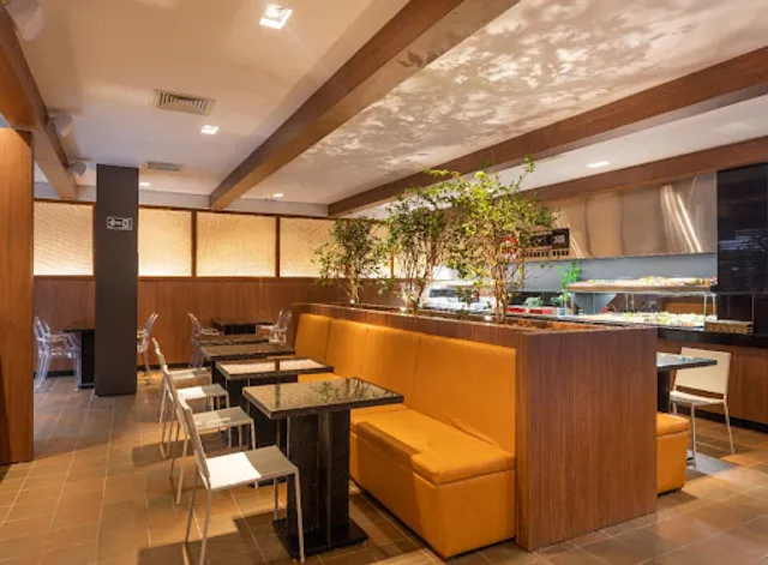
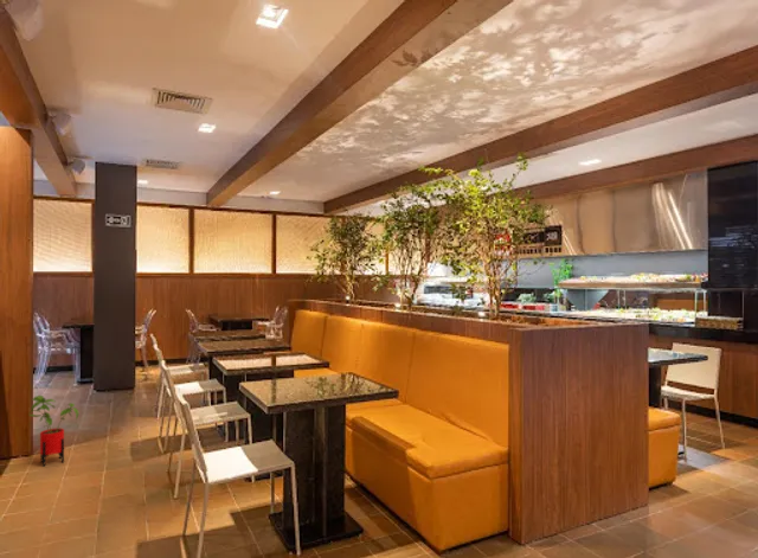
+ house plant (47, 428)
